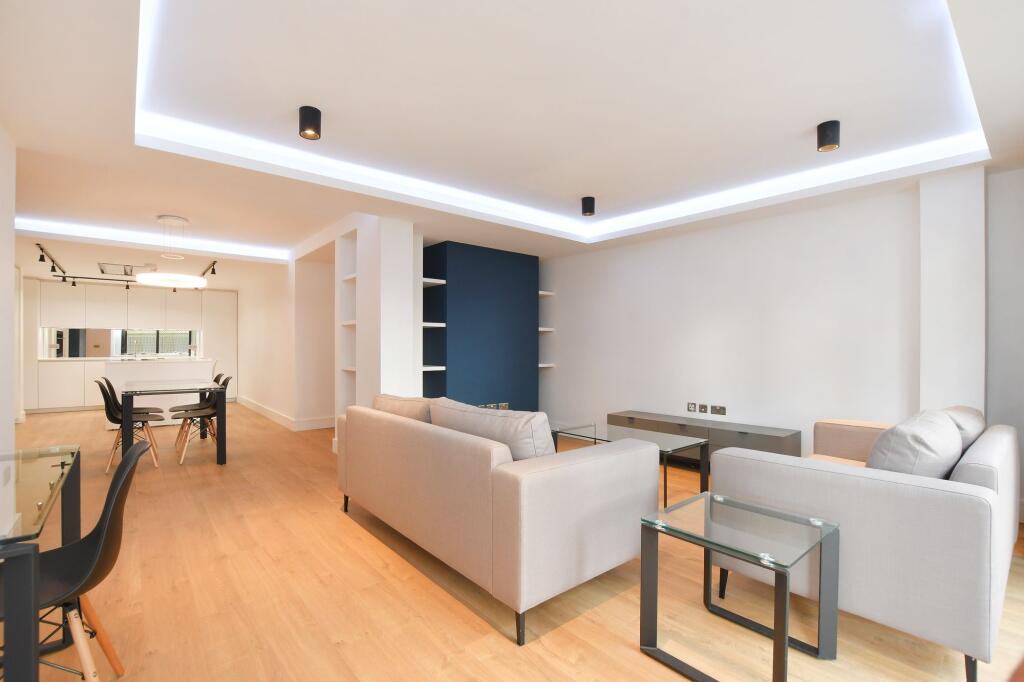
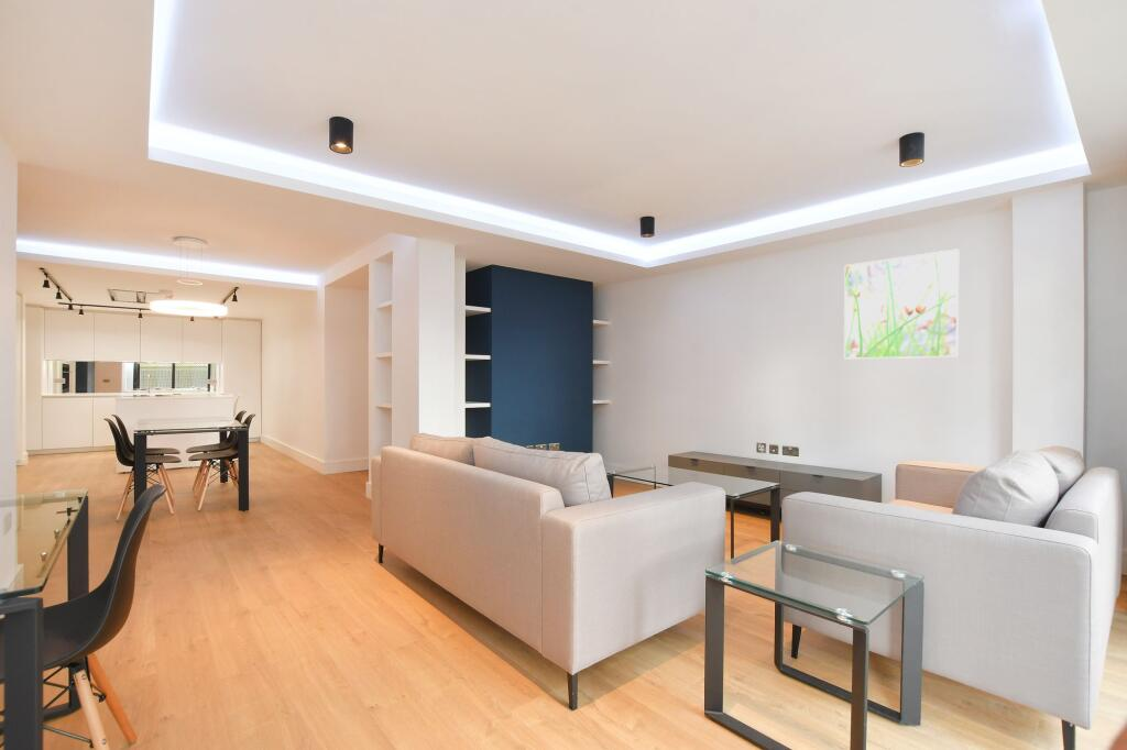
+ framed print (897, 308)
